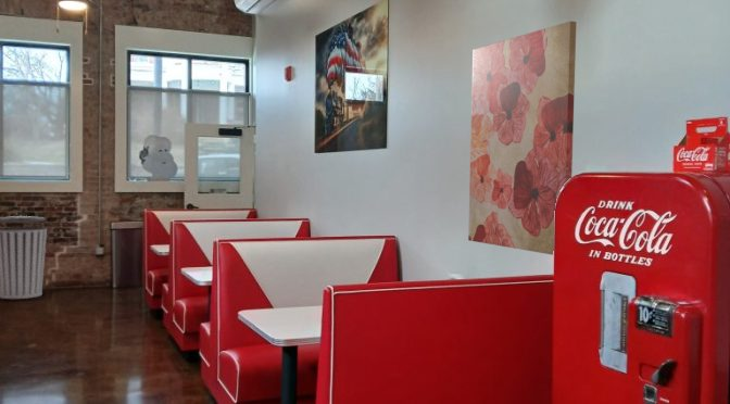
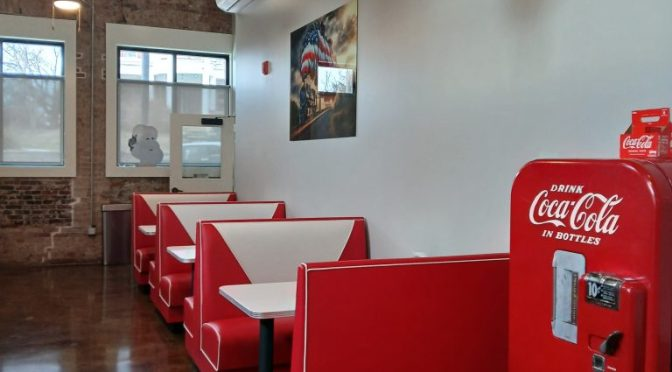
- trash can (21, 253)
- wall art (516, 142)
